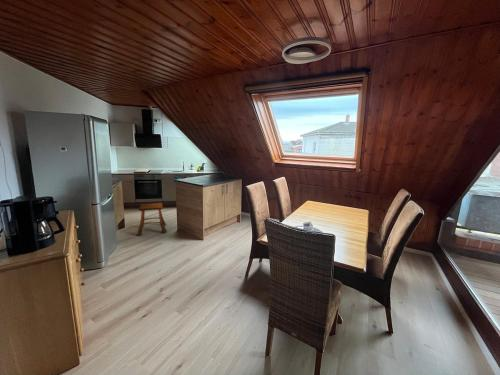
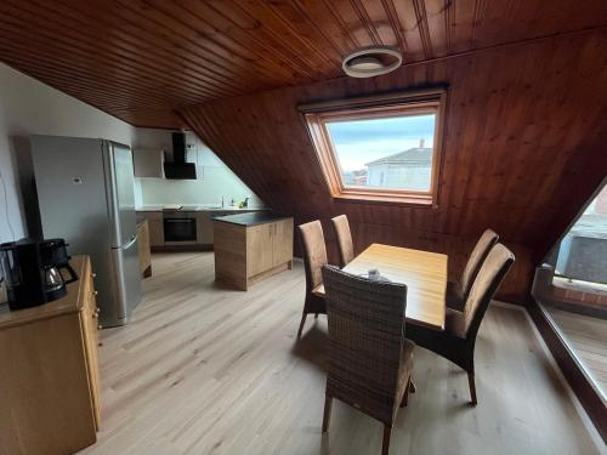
- stool (151, 218)
